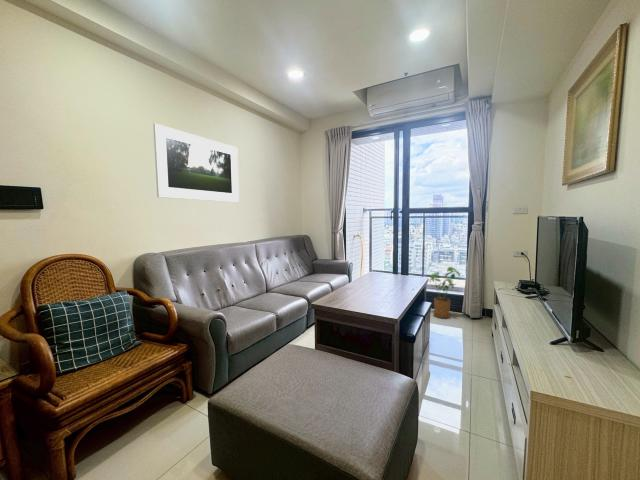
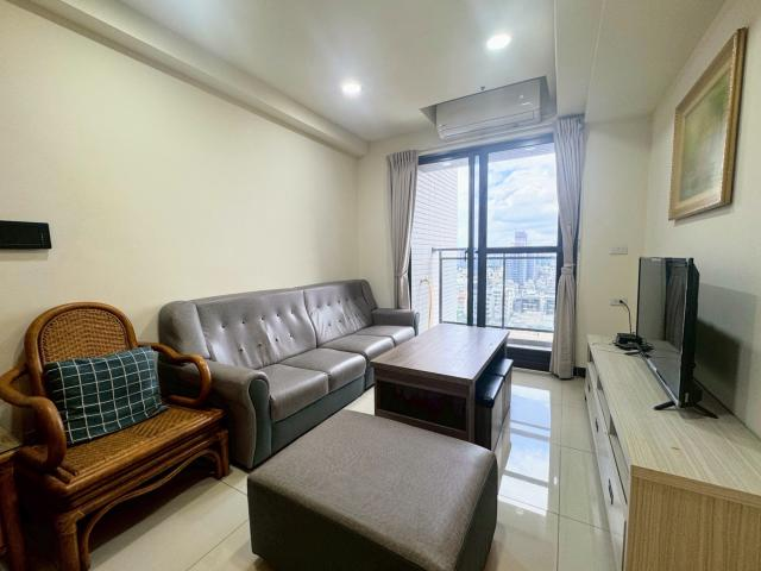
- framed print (202, 168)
- house plant (443, 292)
